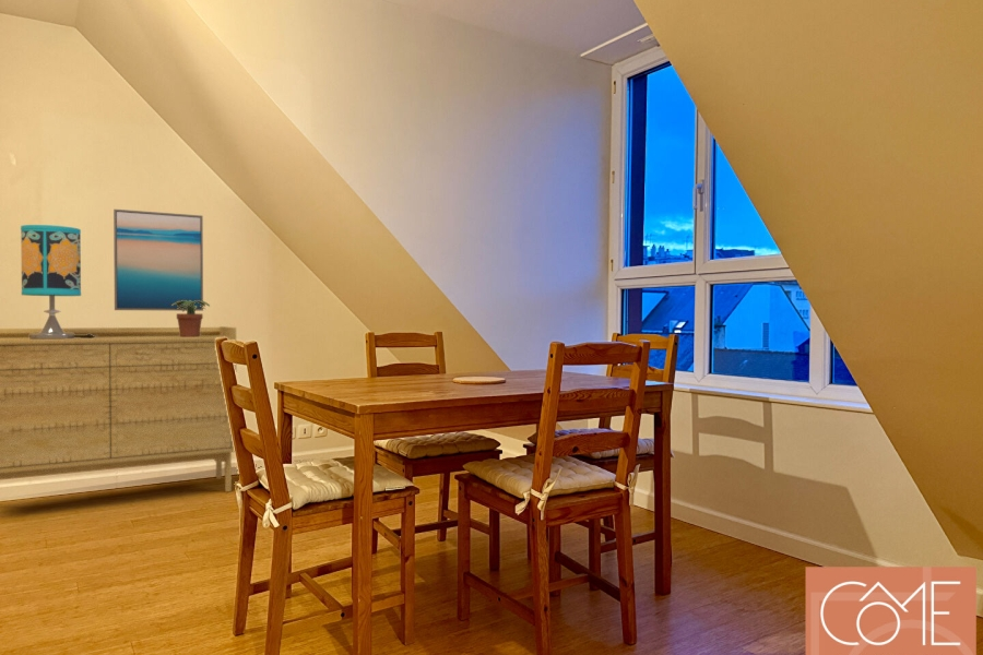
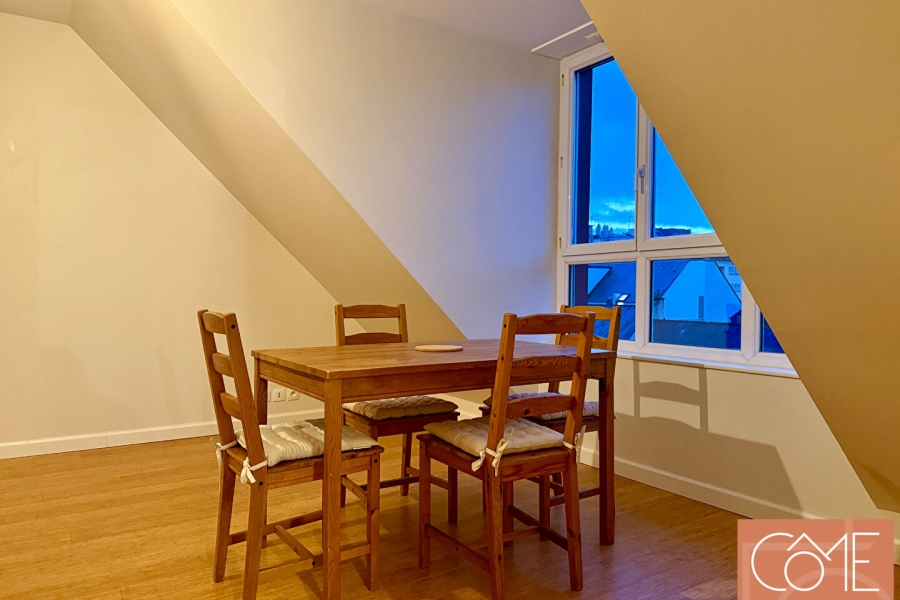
- table lamp (60, 283)
- sideboard (109, 413)
- wall art (159, 261)
- potted plant (190, 318)
